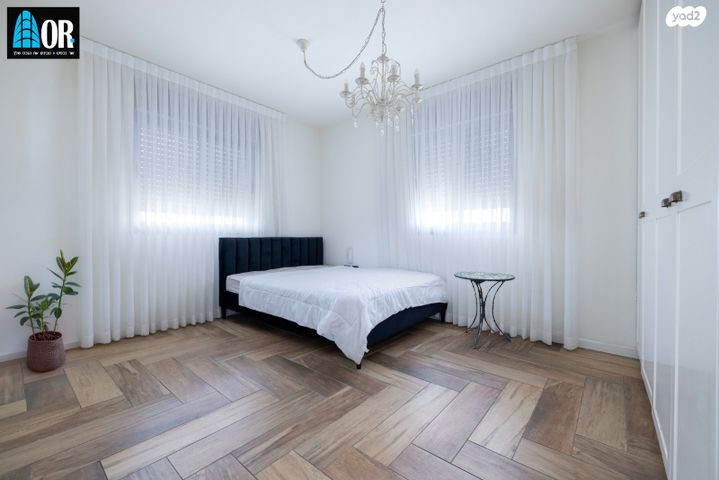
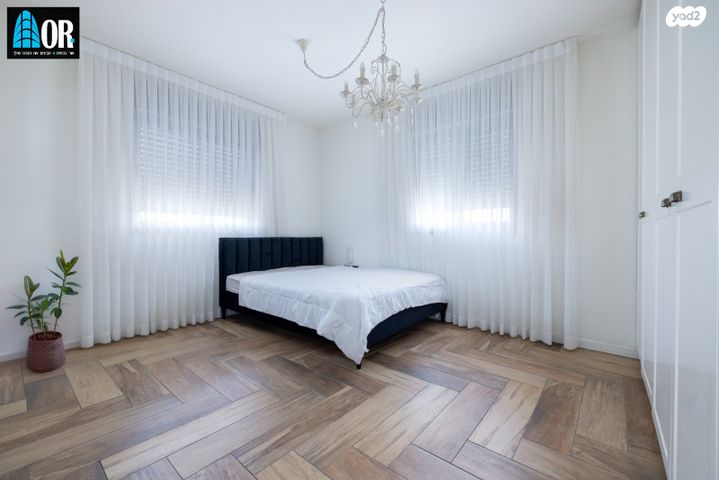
- side table (483, 307)
